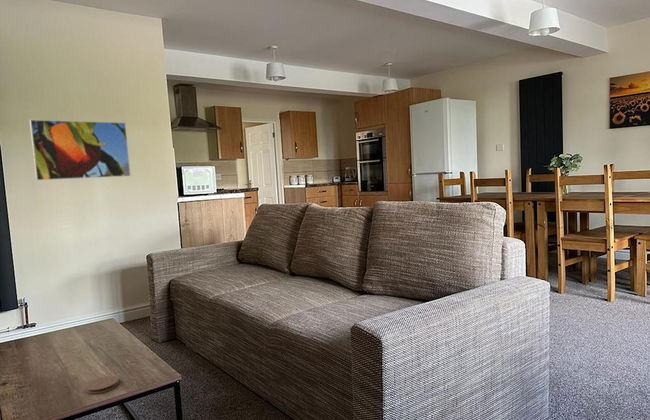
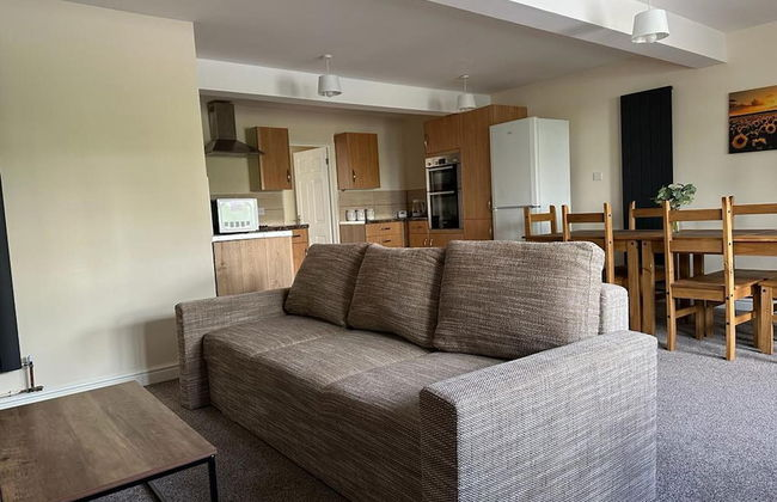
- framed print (83, 149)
- coaster (102, 384)
